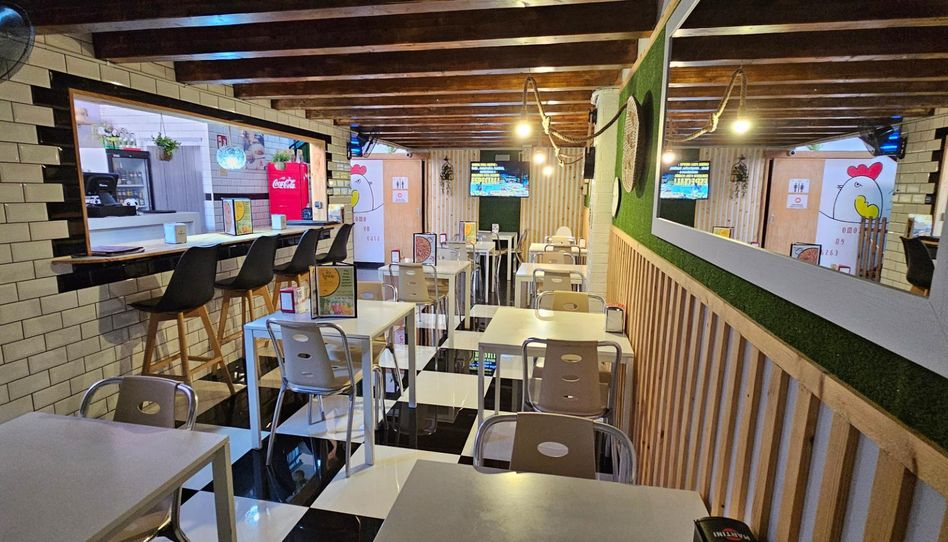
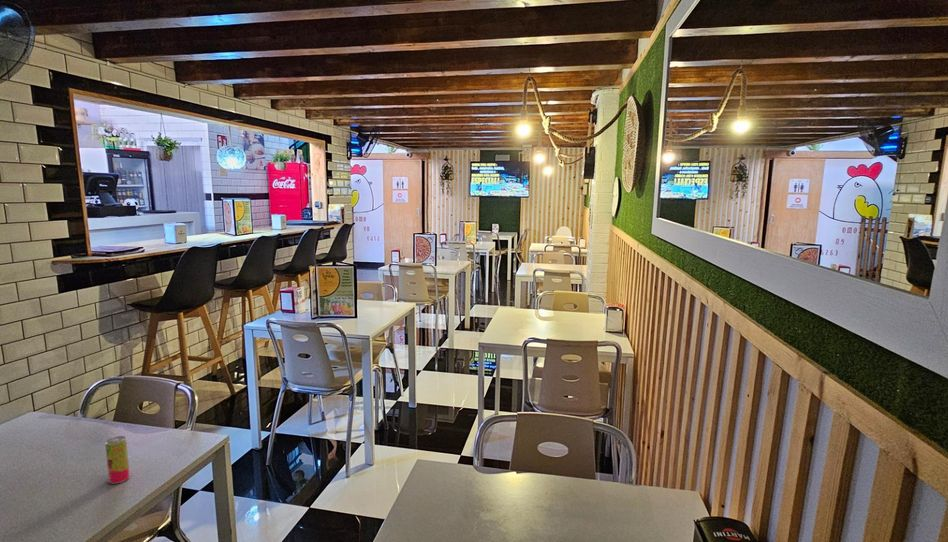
+ beverage can (117, 459)
